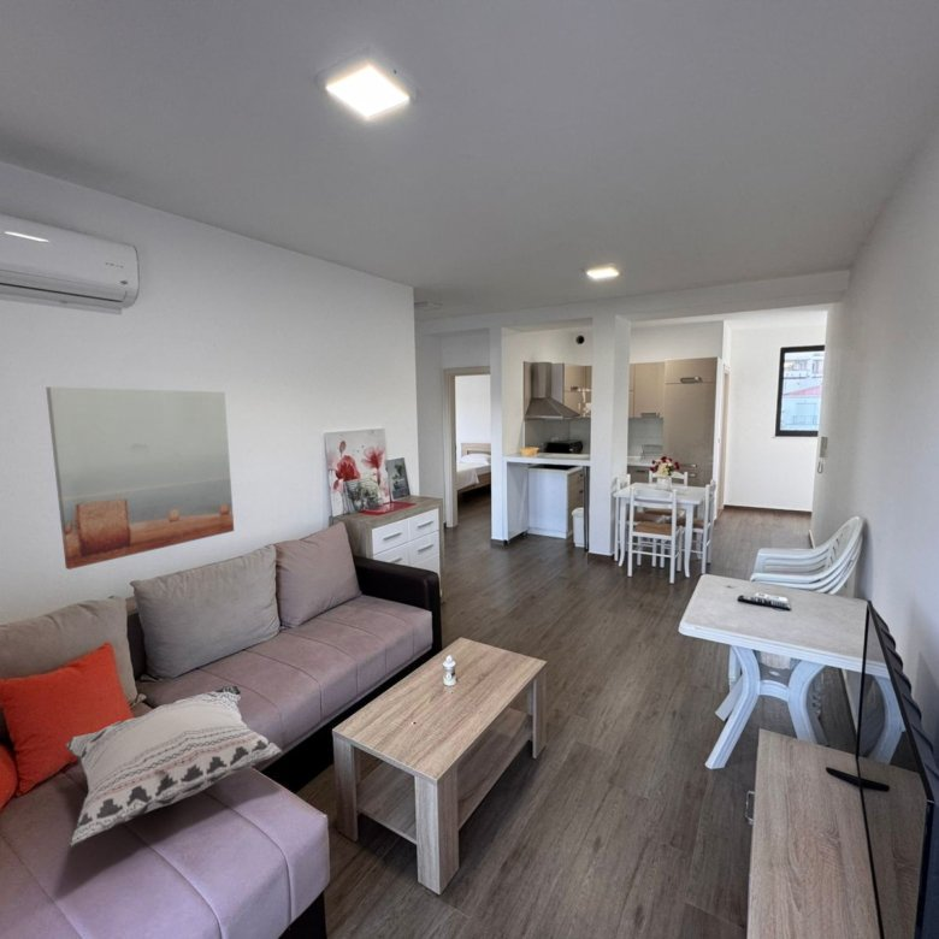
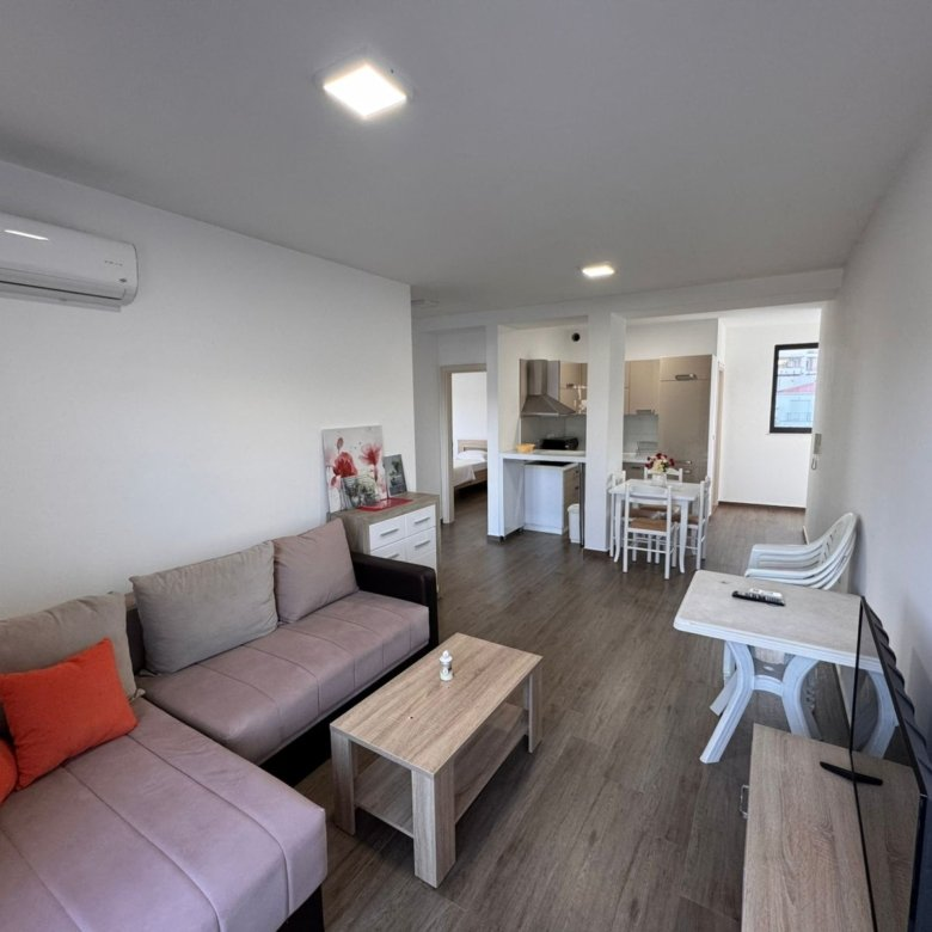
- decorative pillow (172, 746)
- wall art (153, 470)
